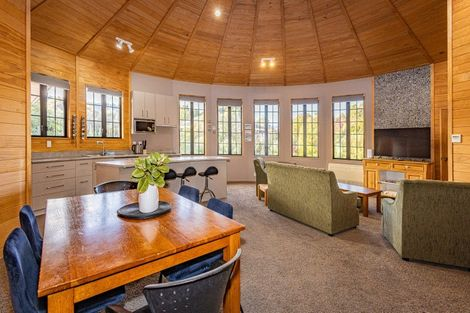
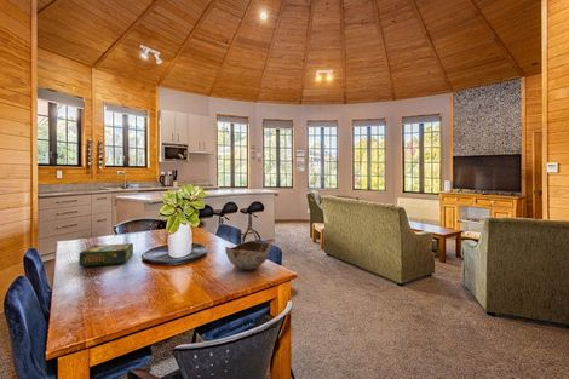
+ bowl (248, 254)
+ board game (108, 253)
